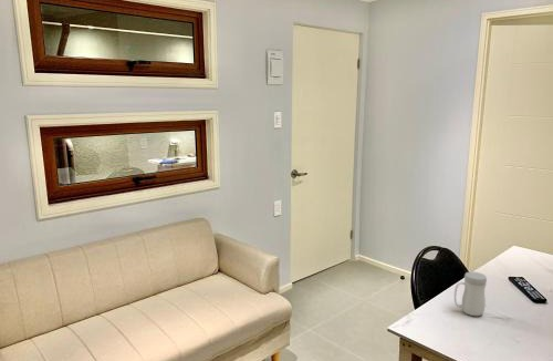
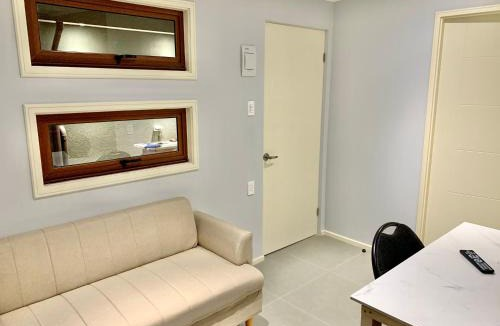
- mug (469, 293)
